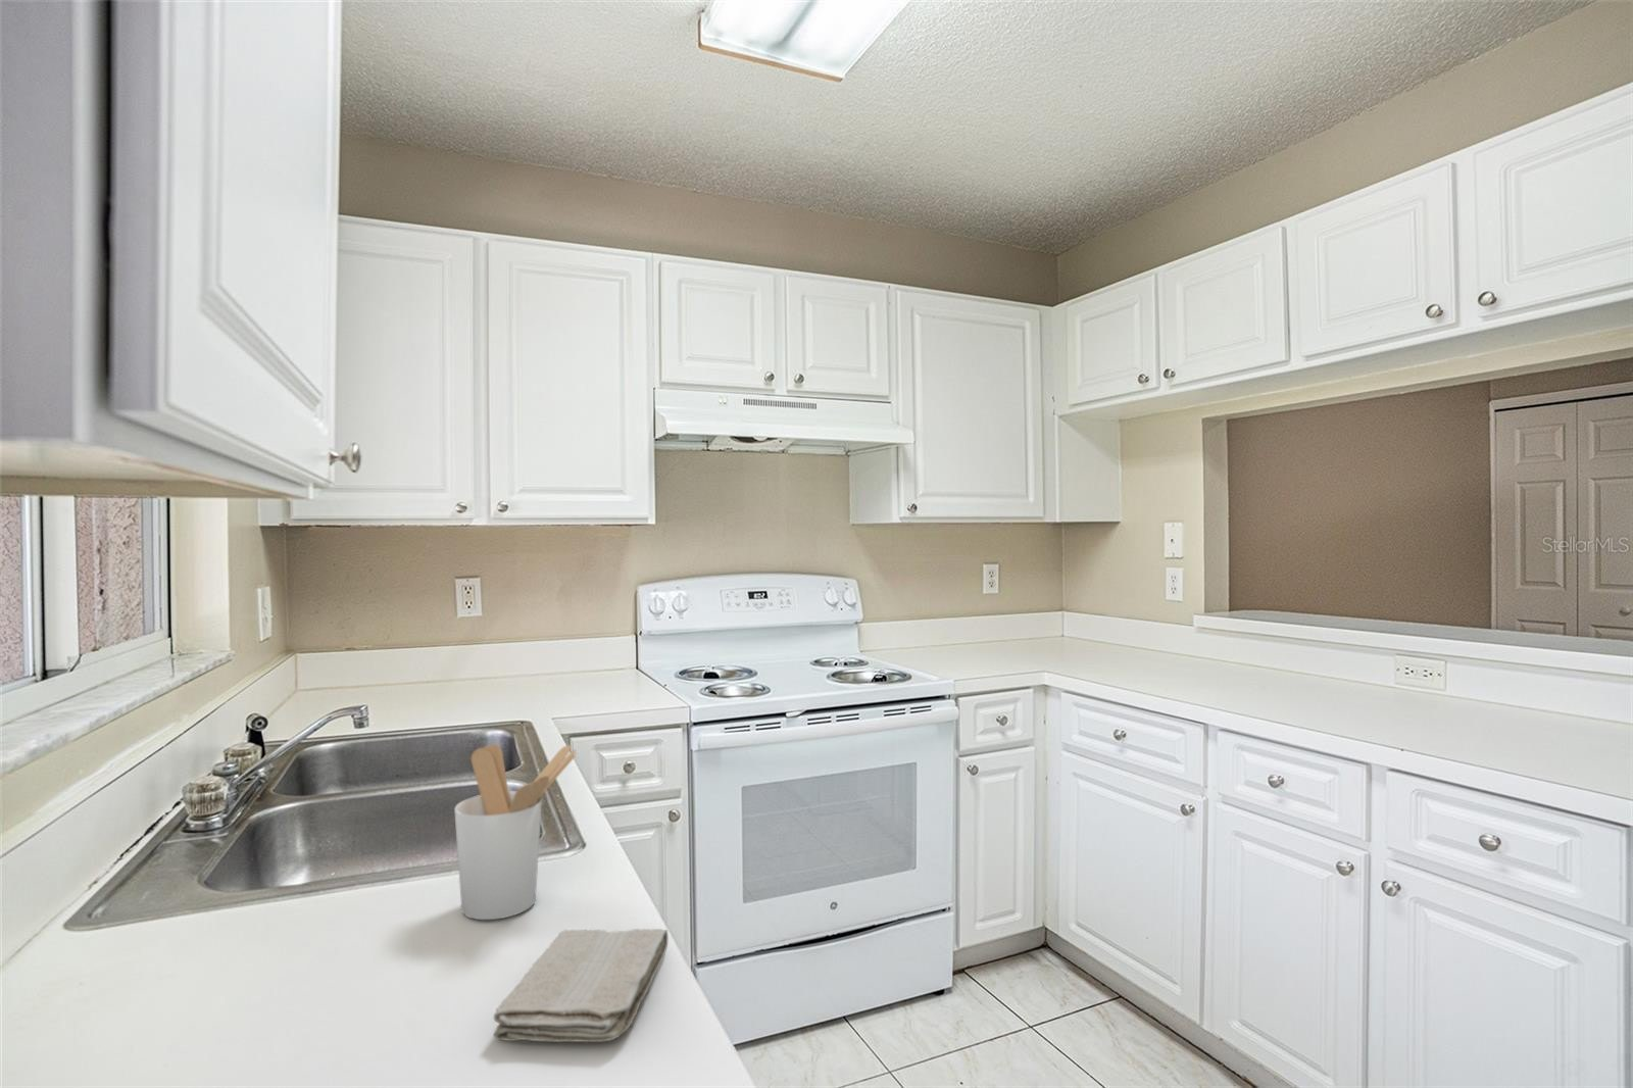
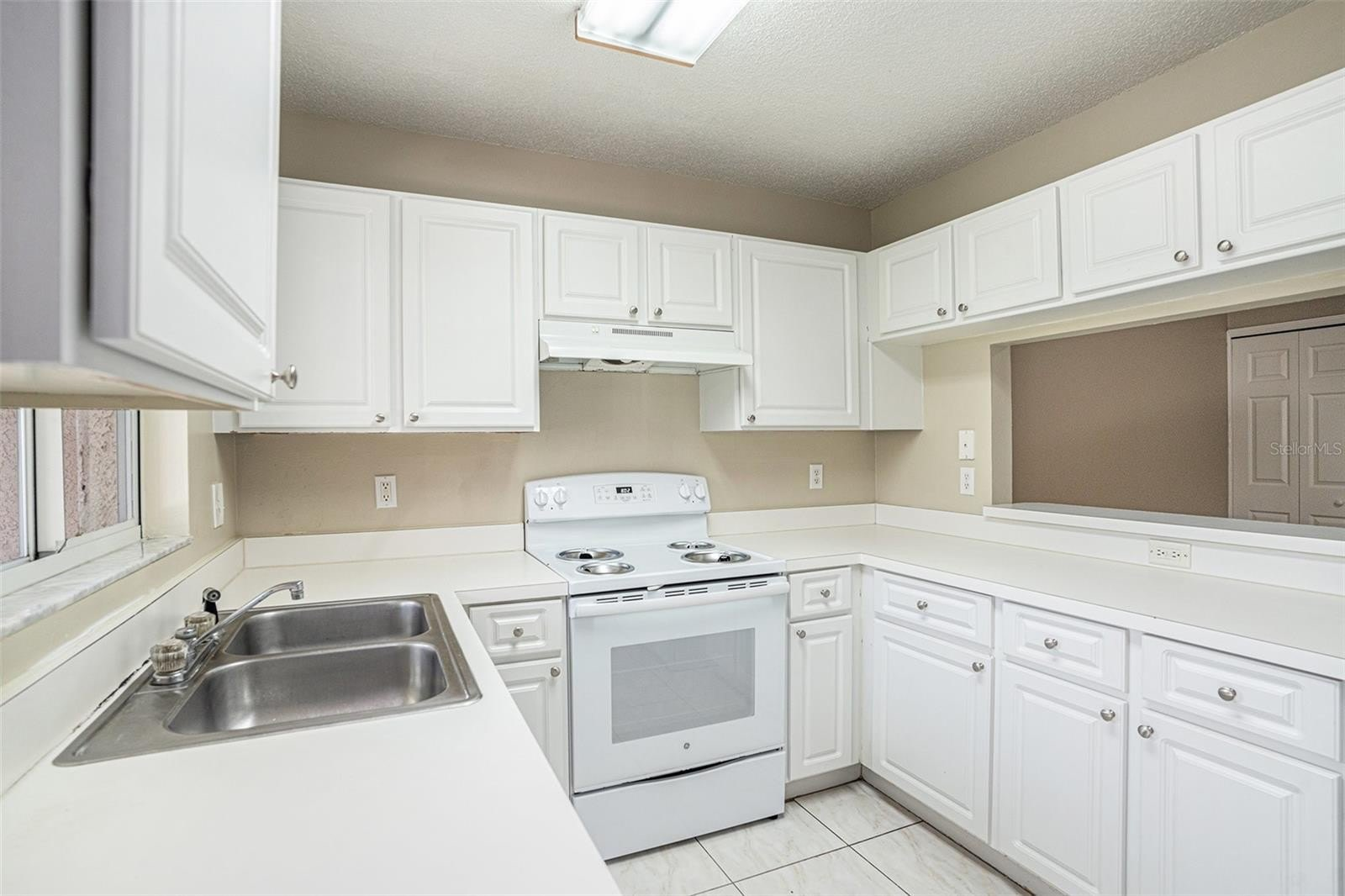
- utensil holder (521, 823)
- washcloth (588, 976)
